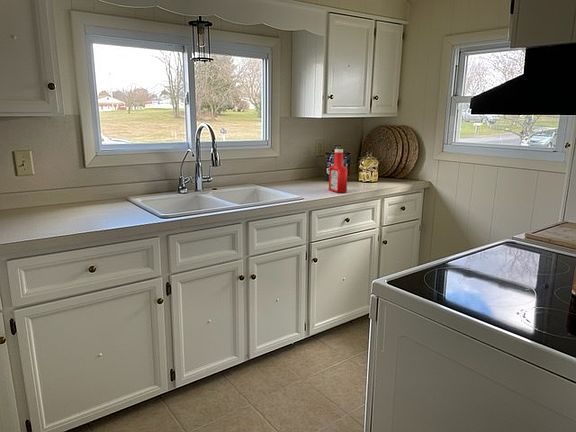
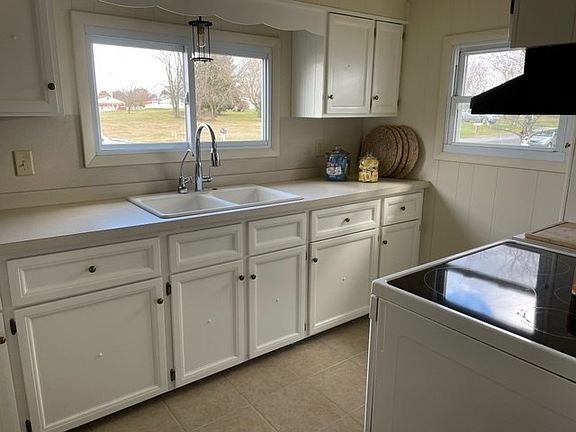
- soap bottle (338, 170)
